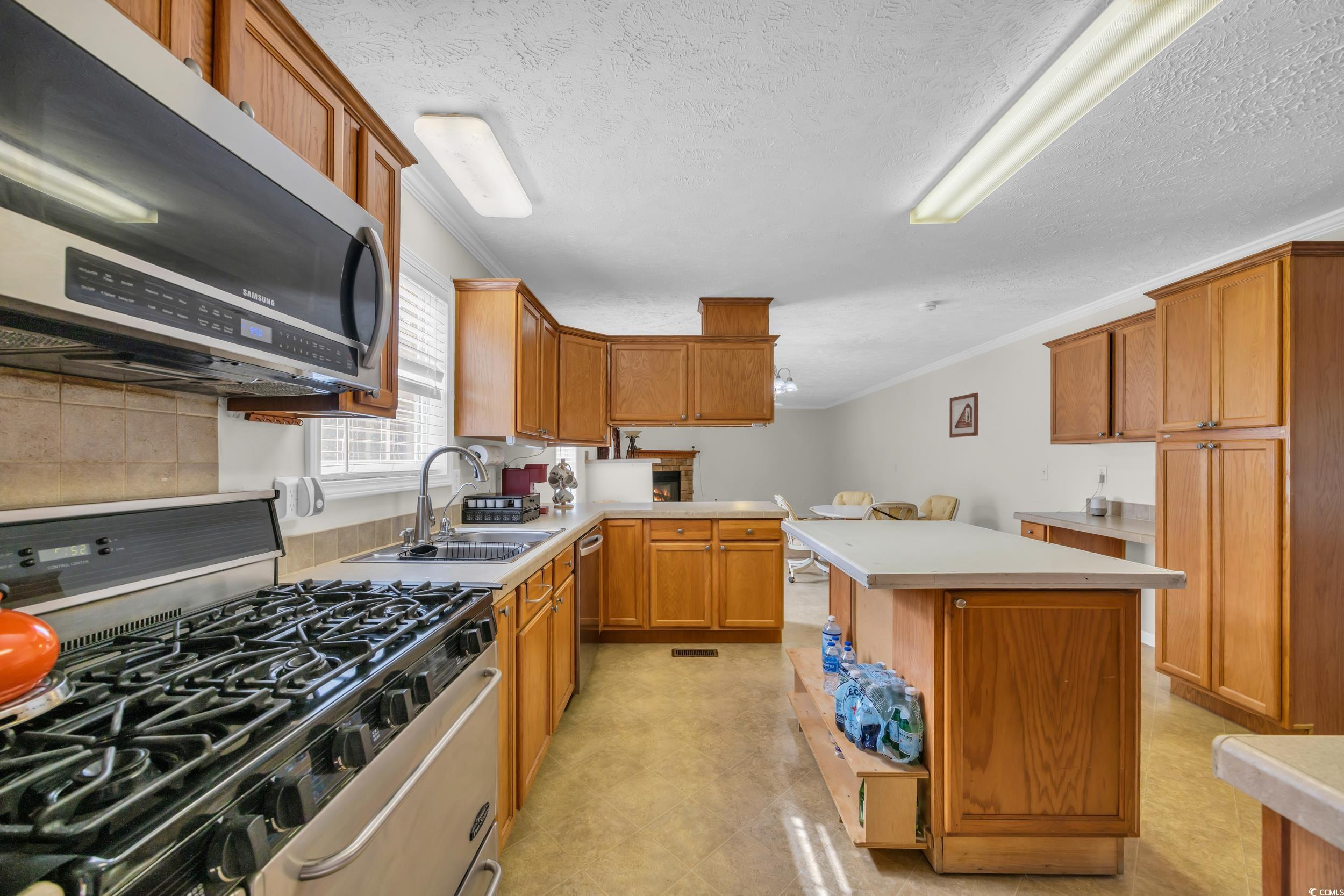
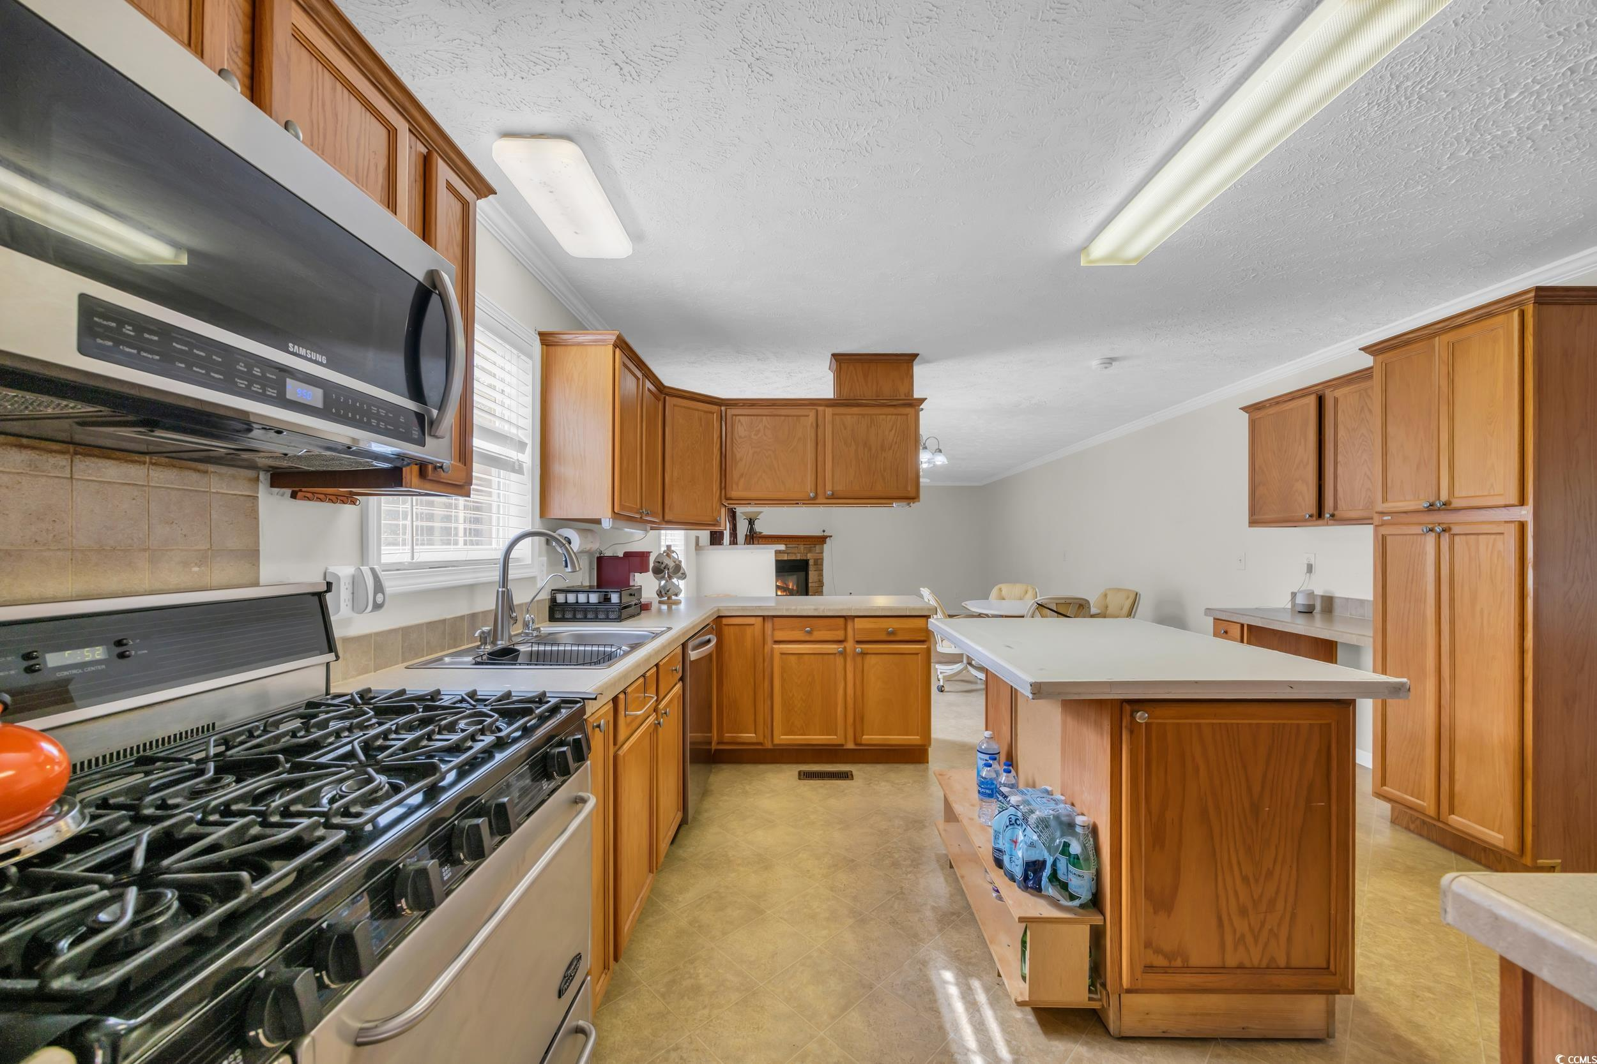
- picture frame (963, 416)
